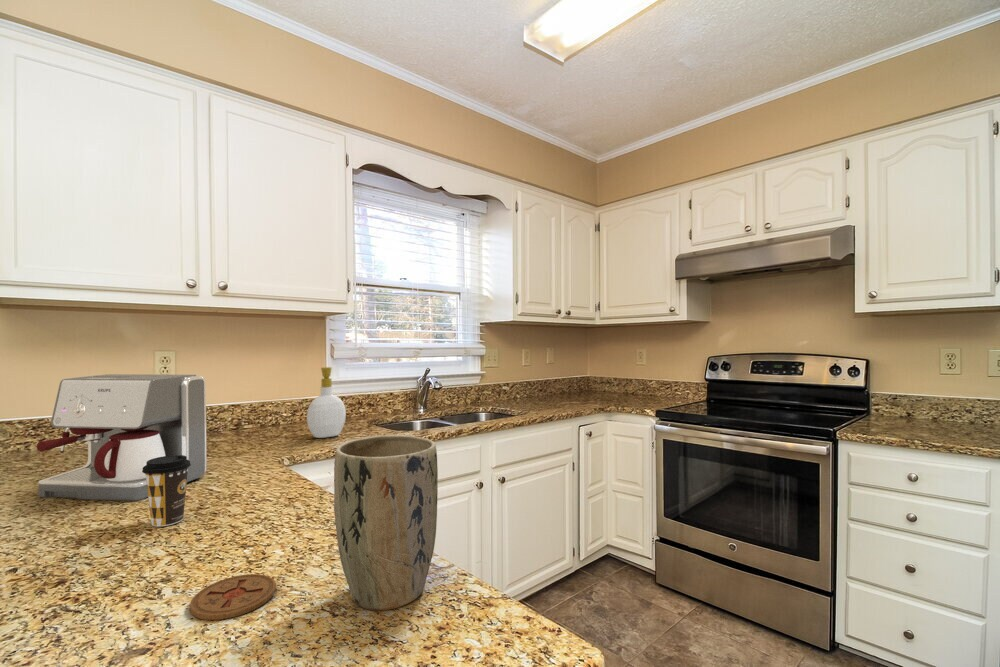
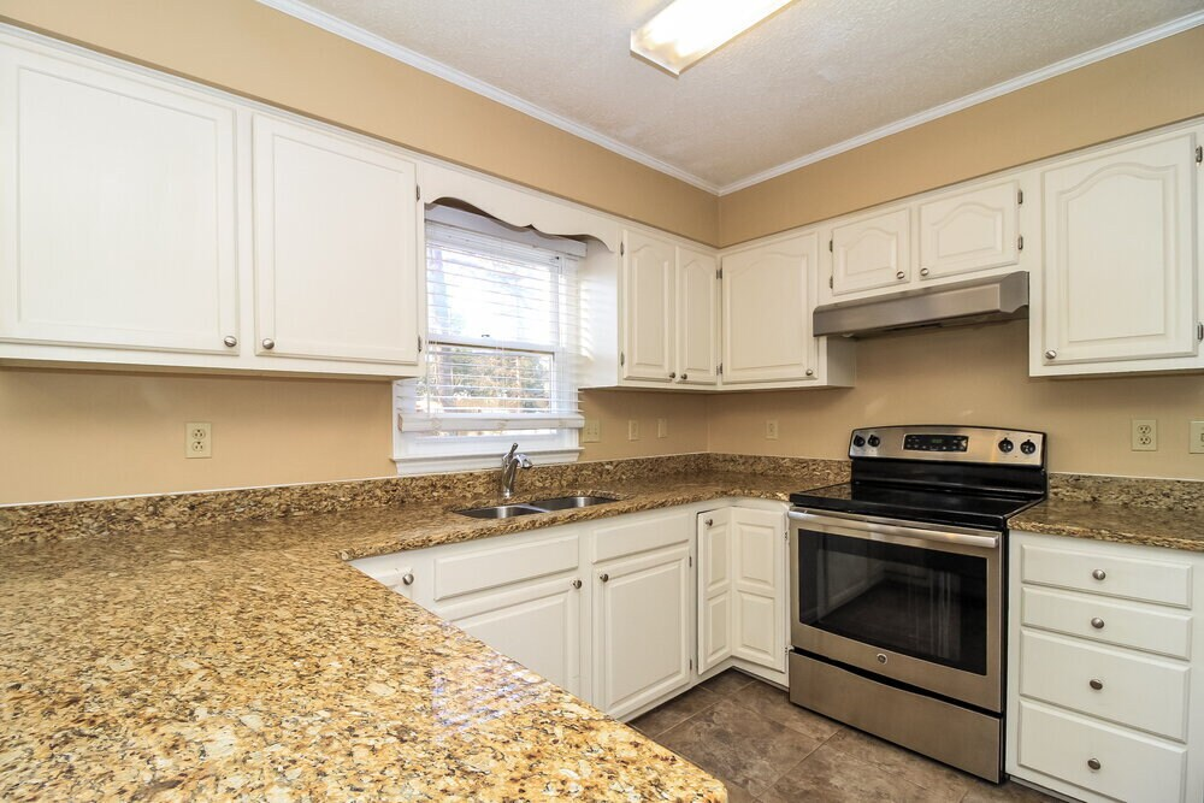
- coaster (234, 595)
- coffee cup (167, 490)
- coffee maker (128, 431)
- plant pot (387, 518)
- soap bottle (326, 401)
